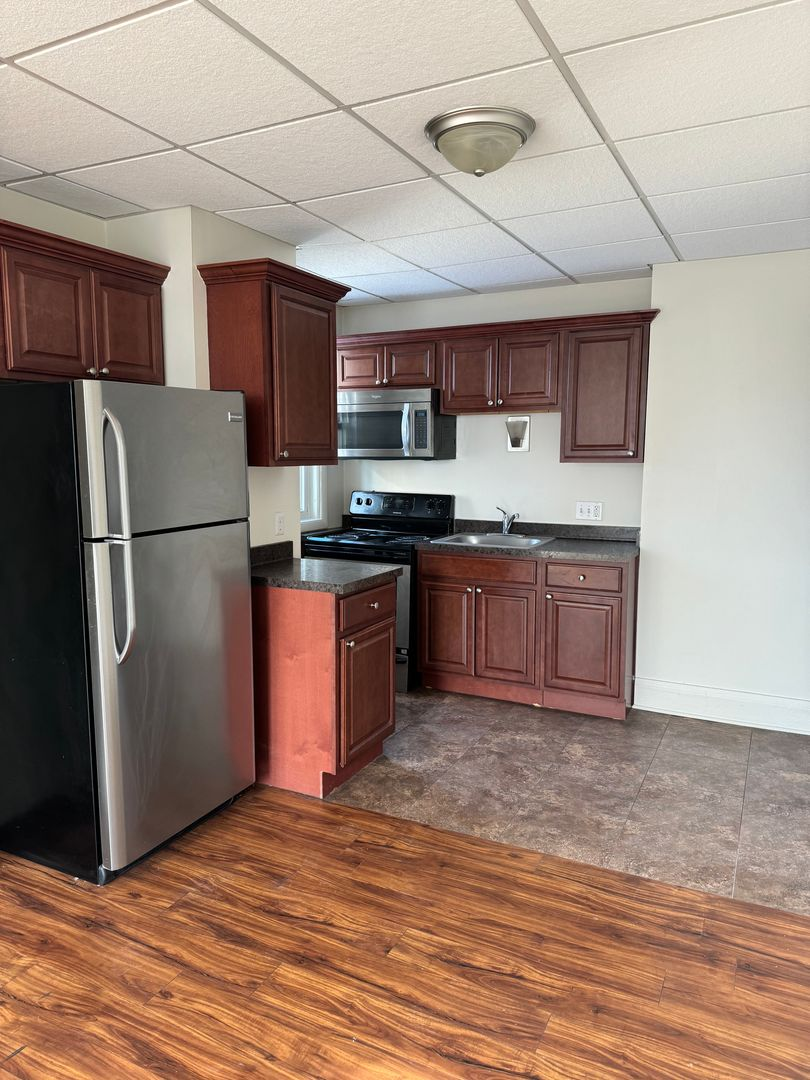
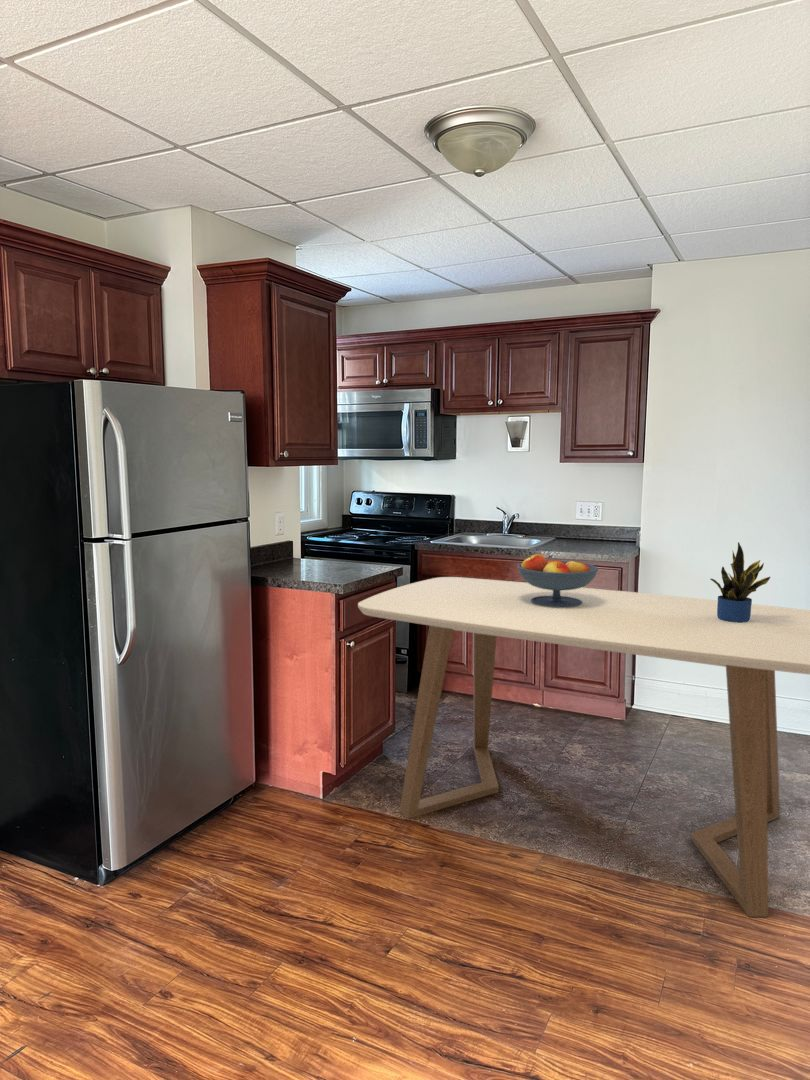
+ dining table (597, 649)
+ fruit bowl (556, 577)
+ potted plant (741, 580)
